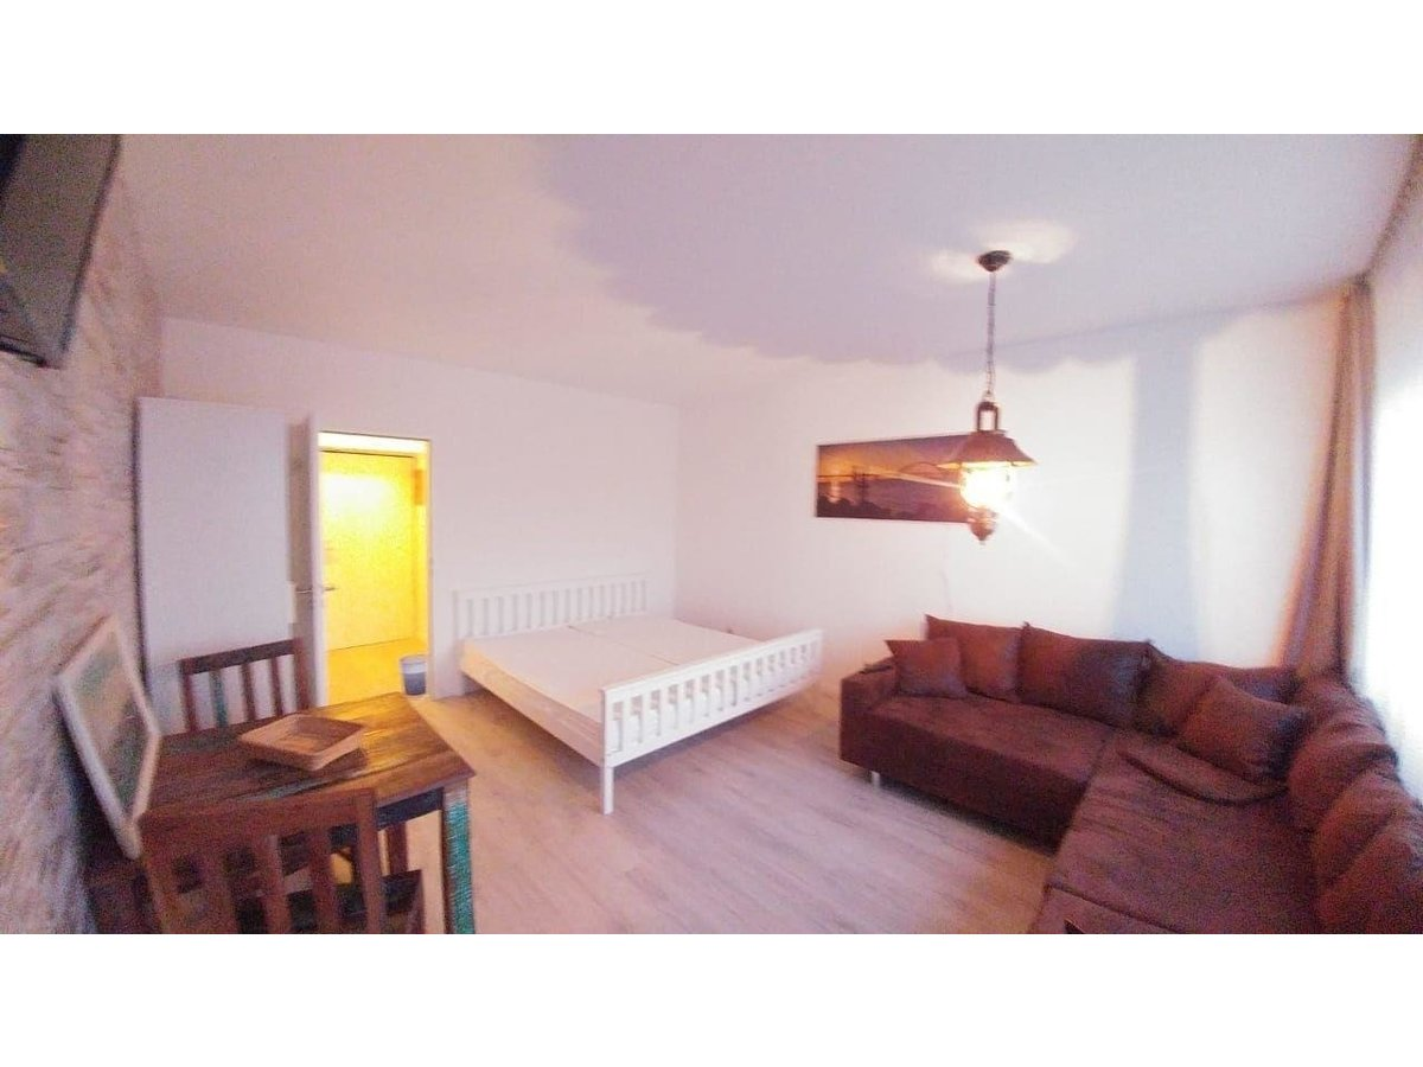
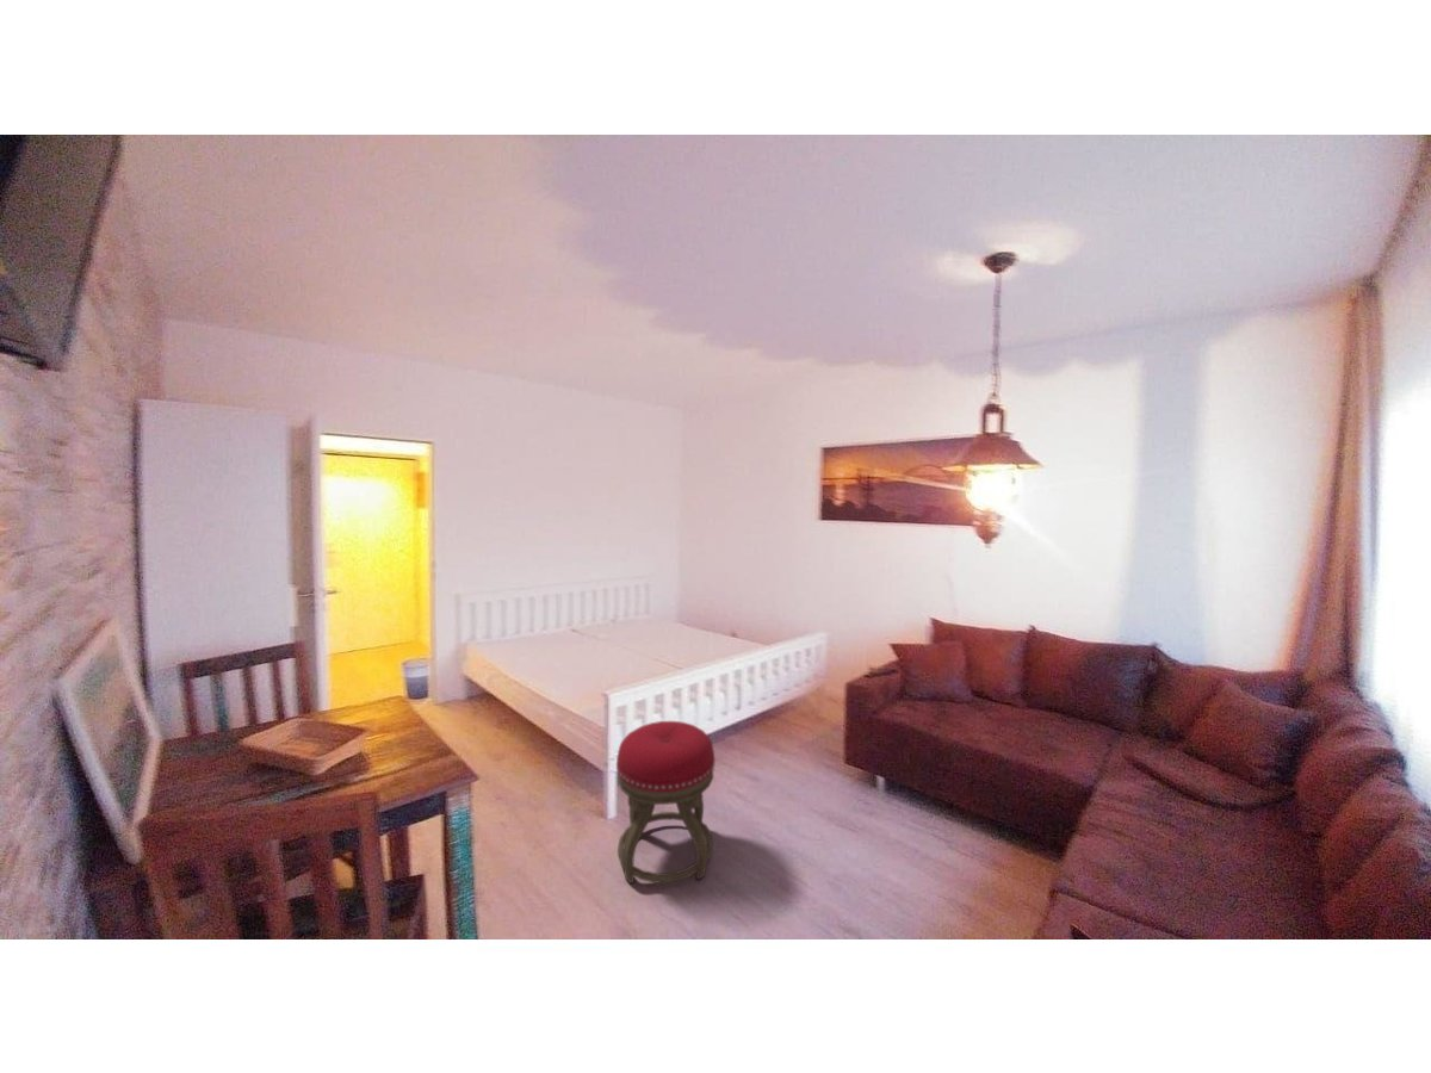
+ stool (665, 794)
